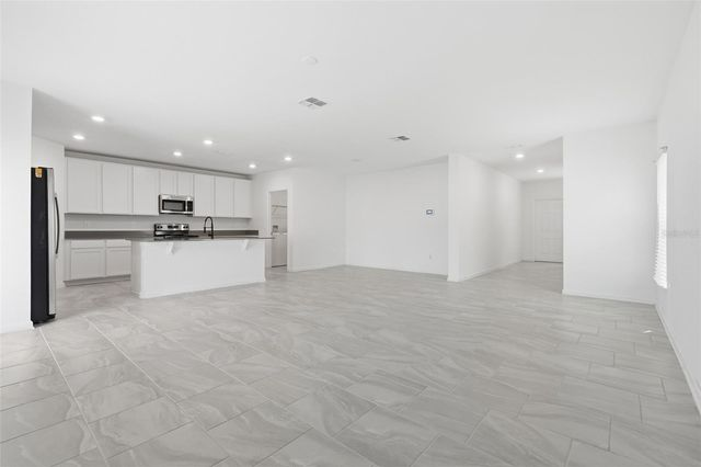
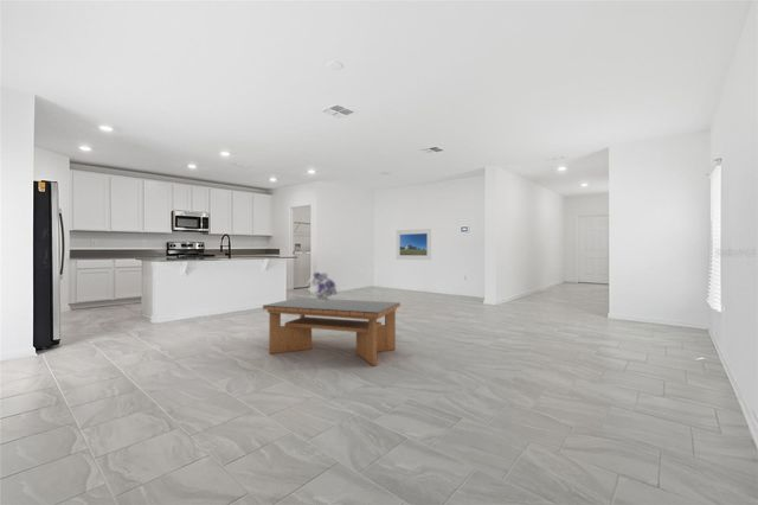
+ coffee table (333, 327)
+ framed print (412, 244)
+ bouquet (319, 287)
